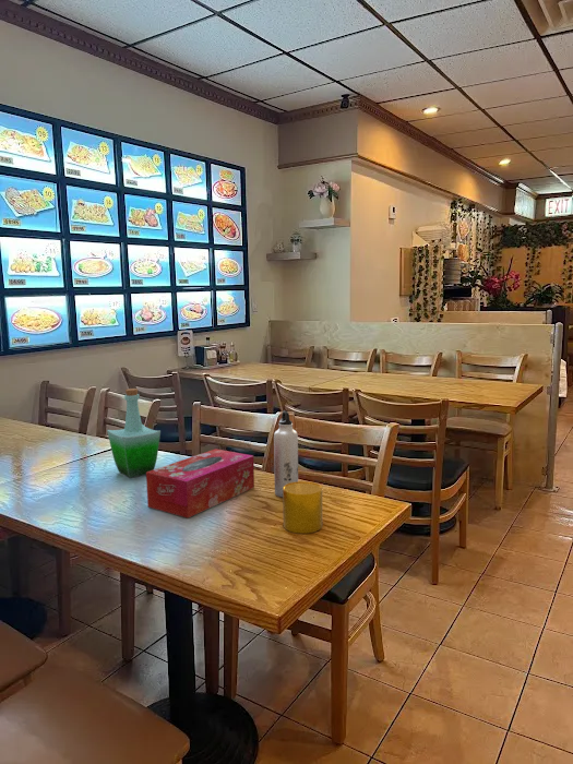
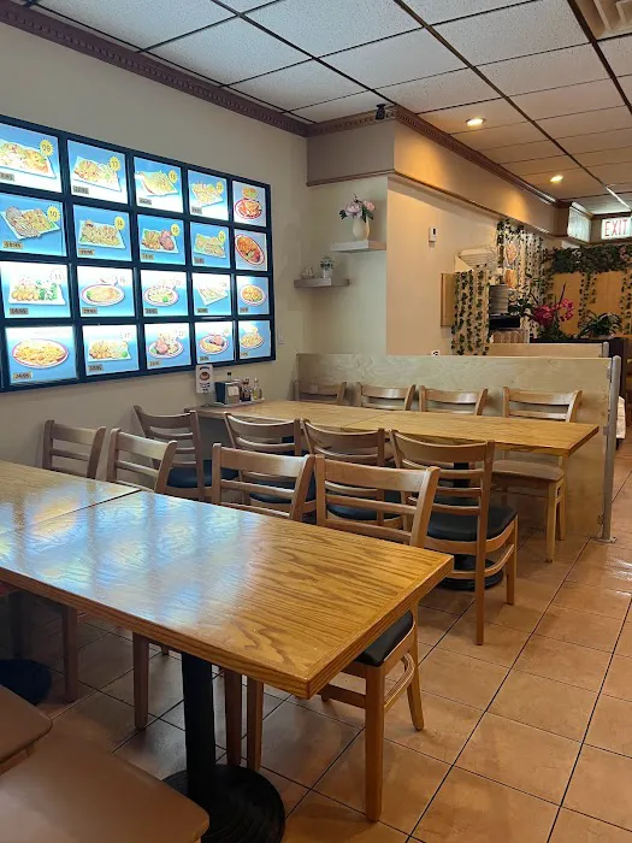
- water bottle (286, 453)
- bottle (133, 431)
- cup (302, 506)
- tissue box (202, 480)
